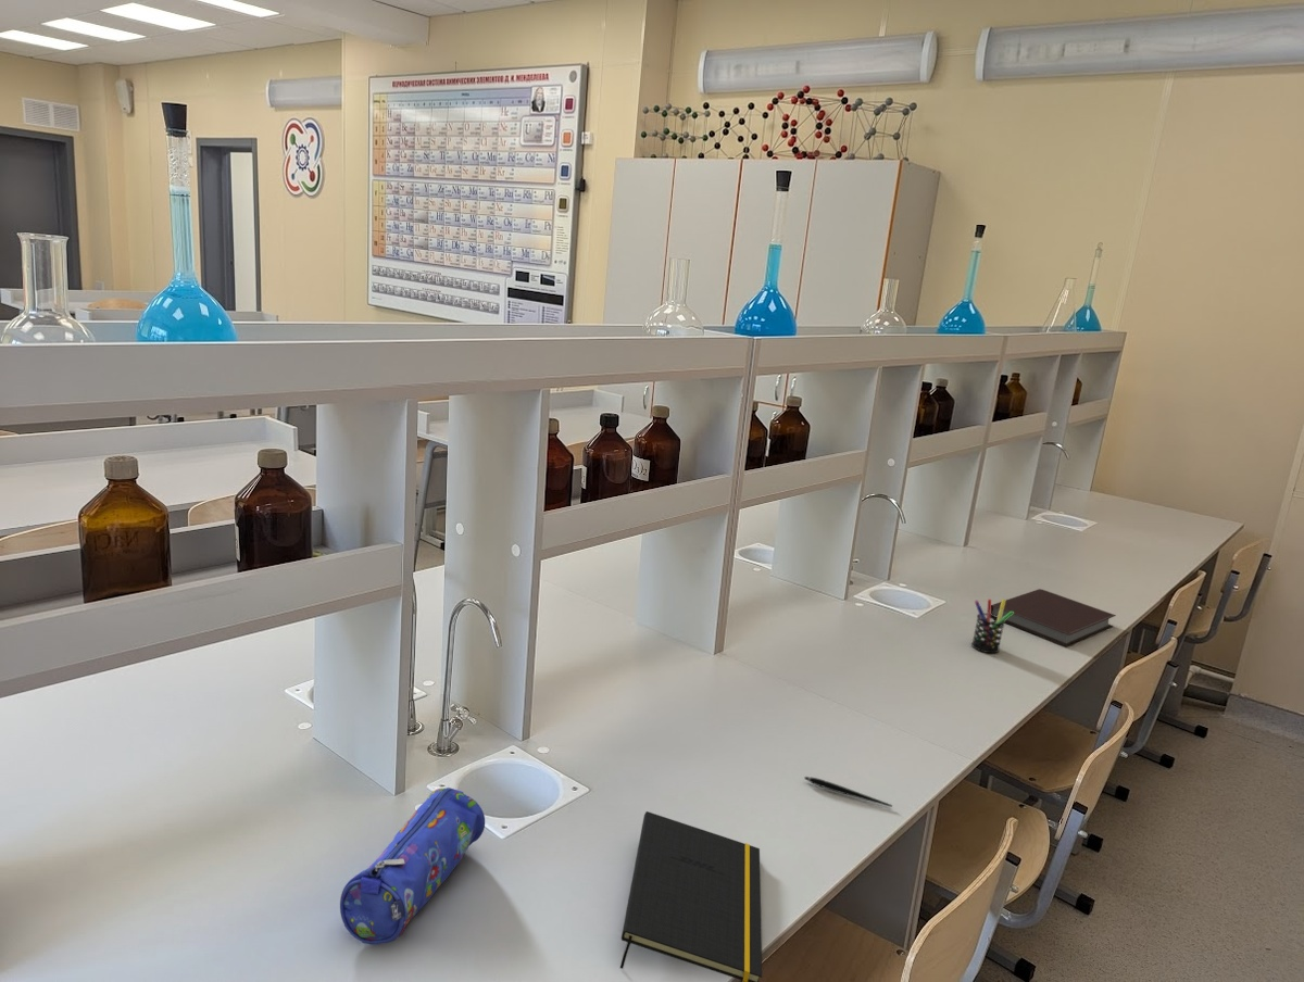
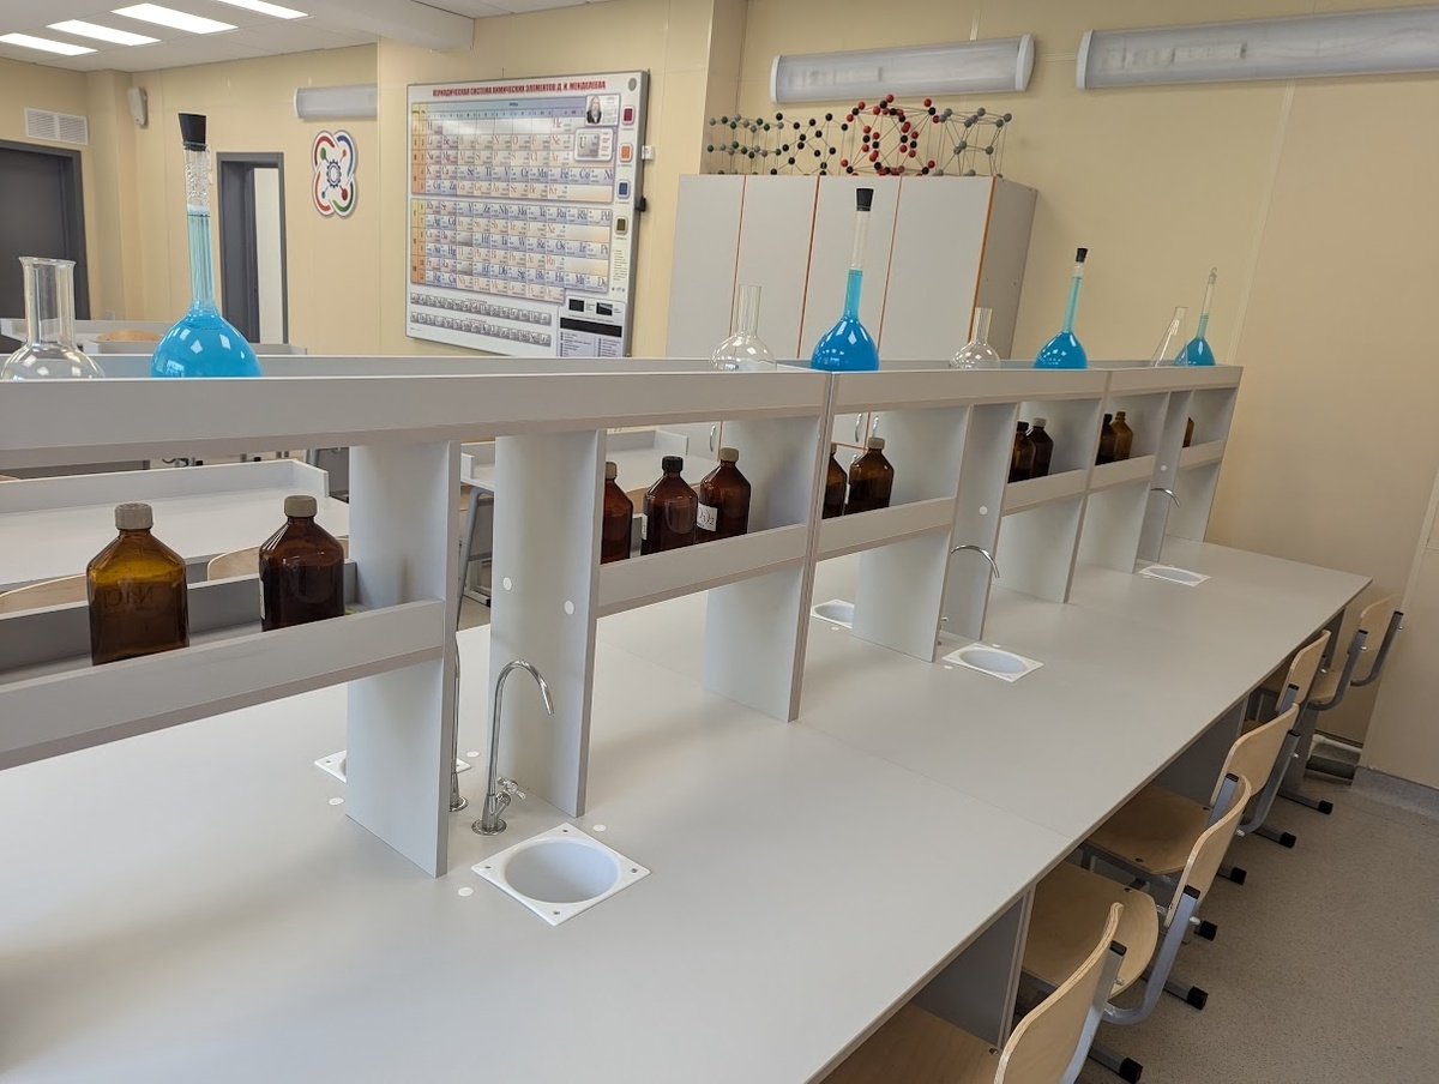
- notepad (697, 890)
- notebook (1051, 615)
- pen (848, 791)
- pen holder (992, 624)
- pencil case (416, 857)
